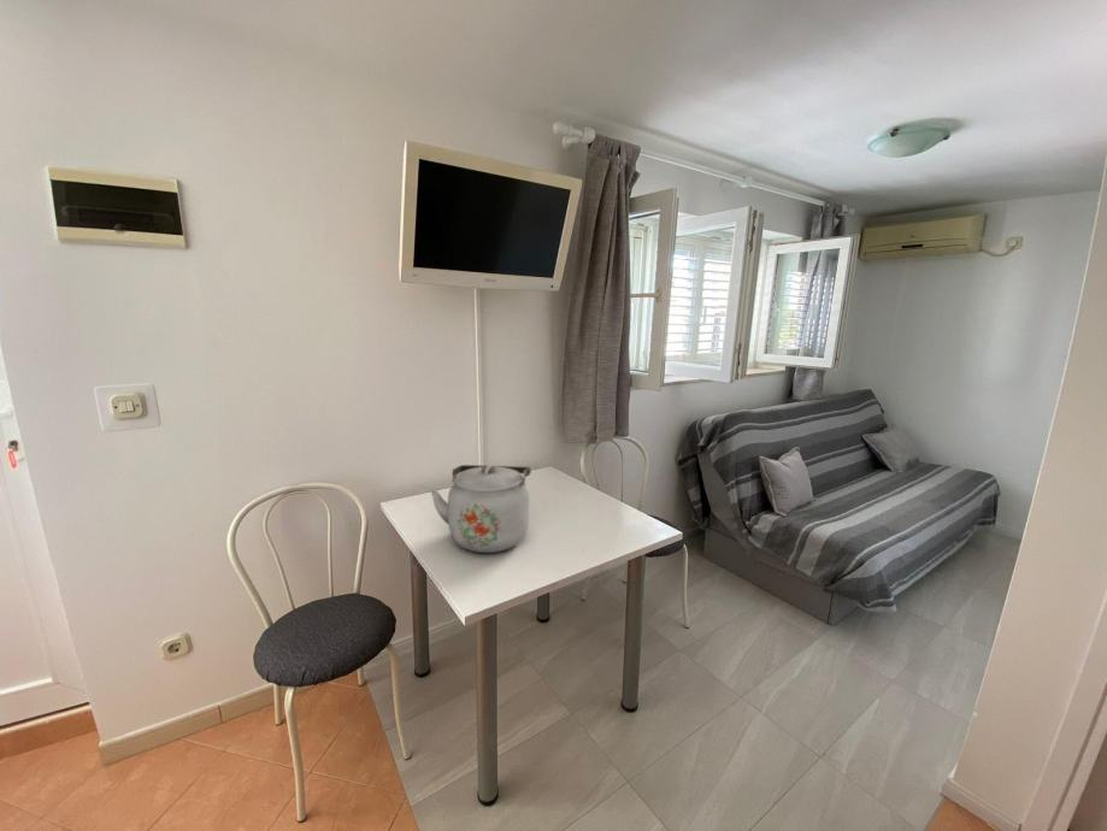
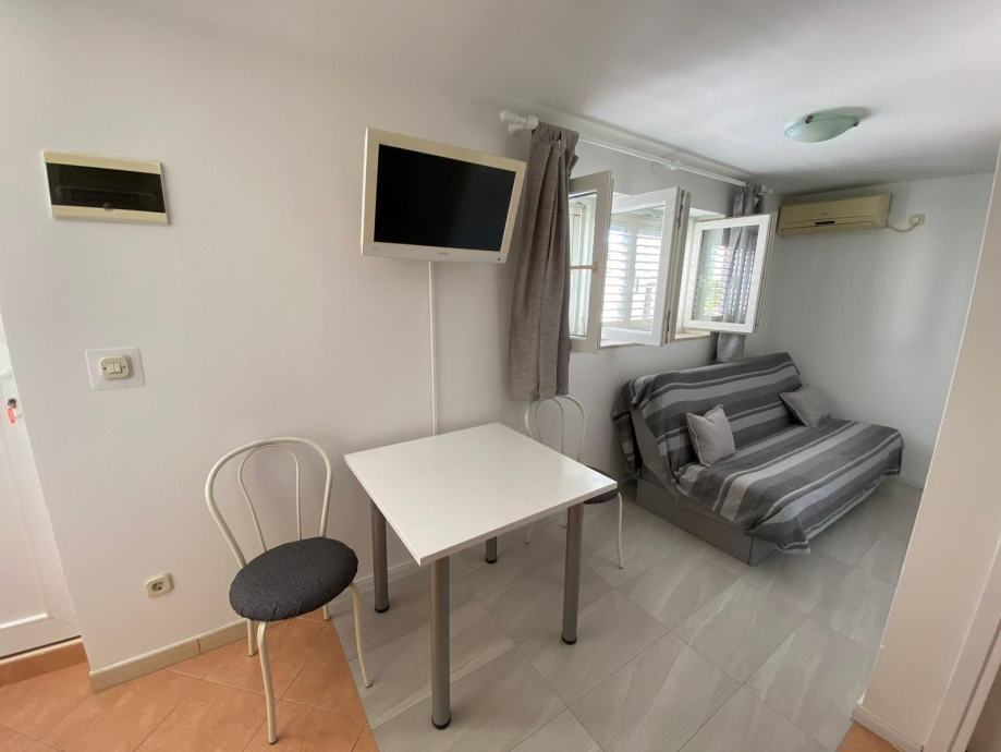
- kettle (481, 501)
